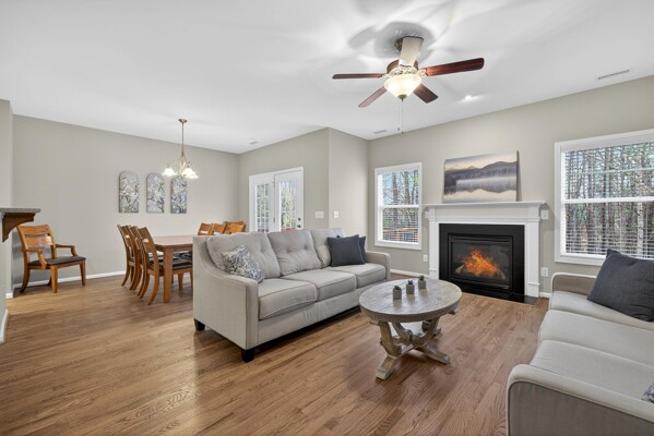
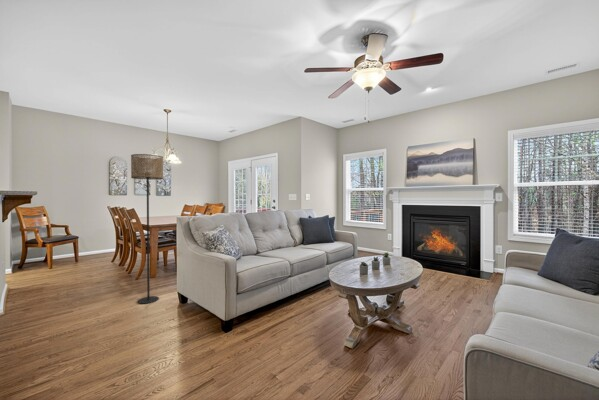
+ floor lamp (148, 228)
